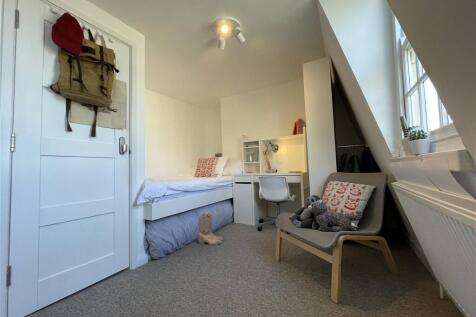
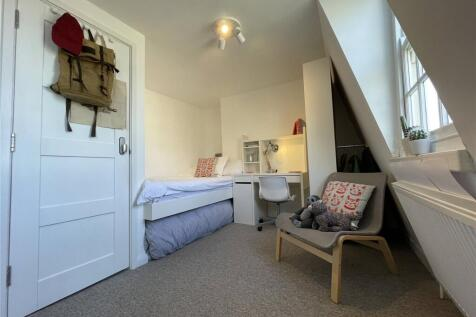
- boots (210, 227)
